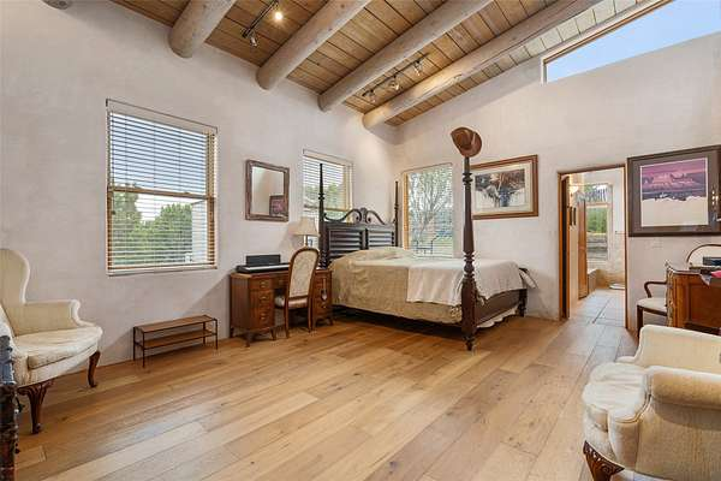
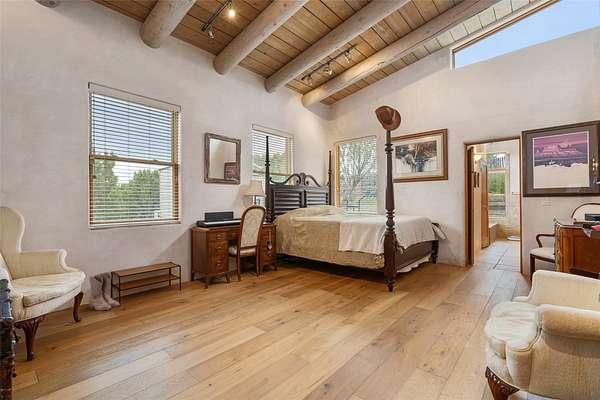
+ boots (104, 289)
